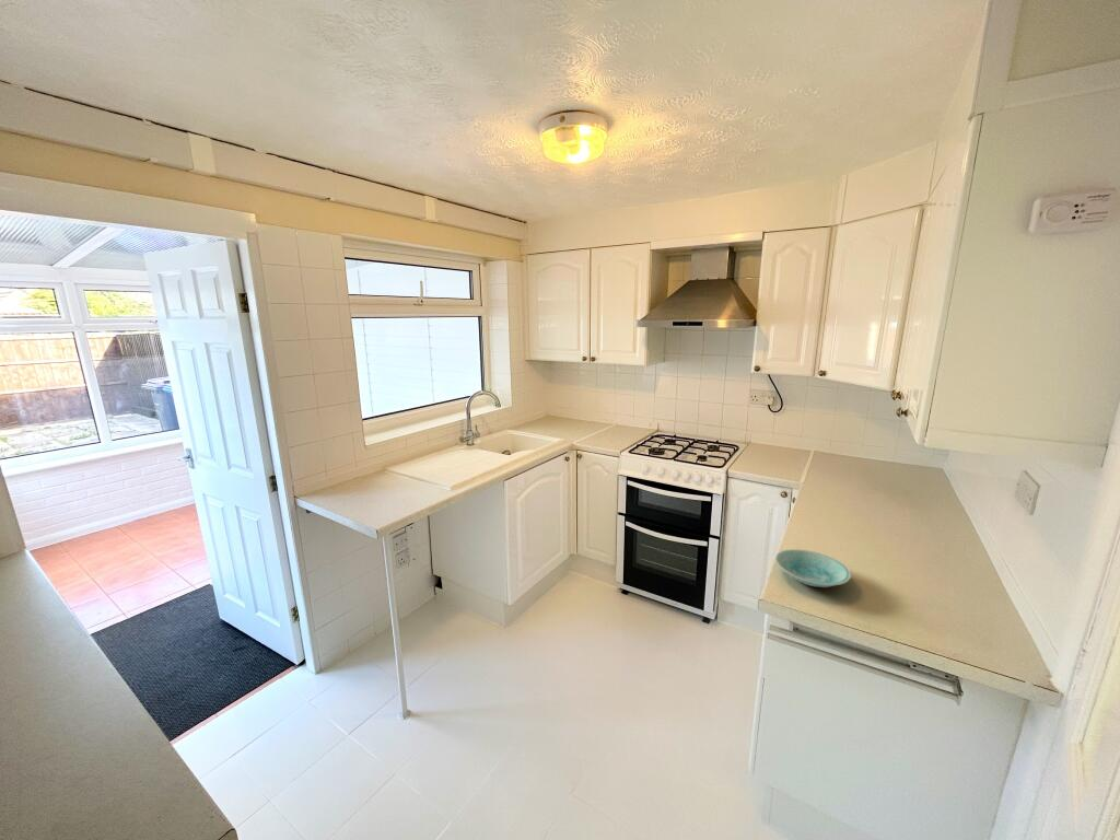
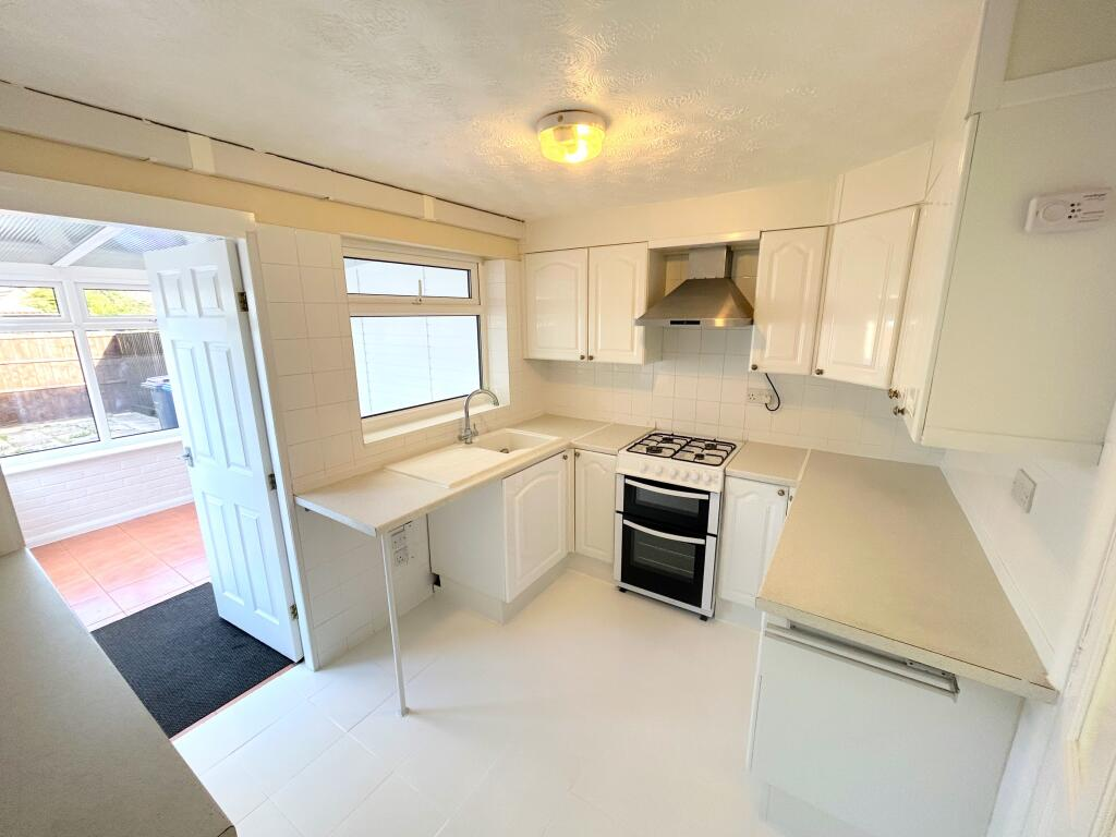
- bowl (810, 571)
